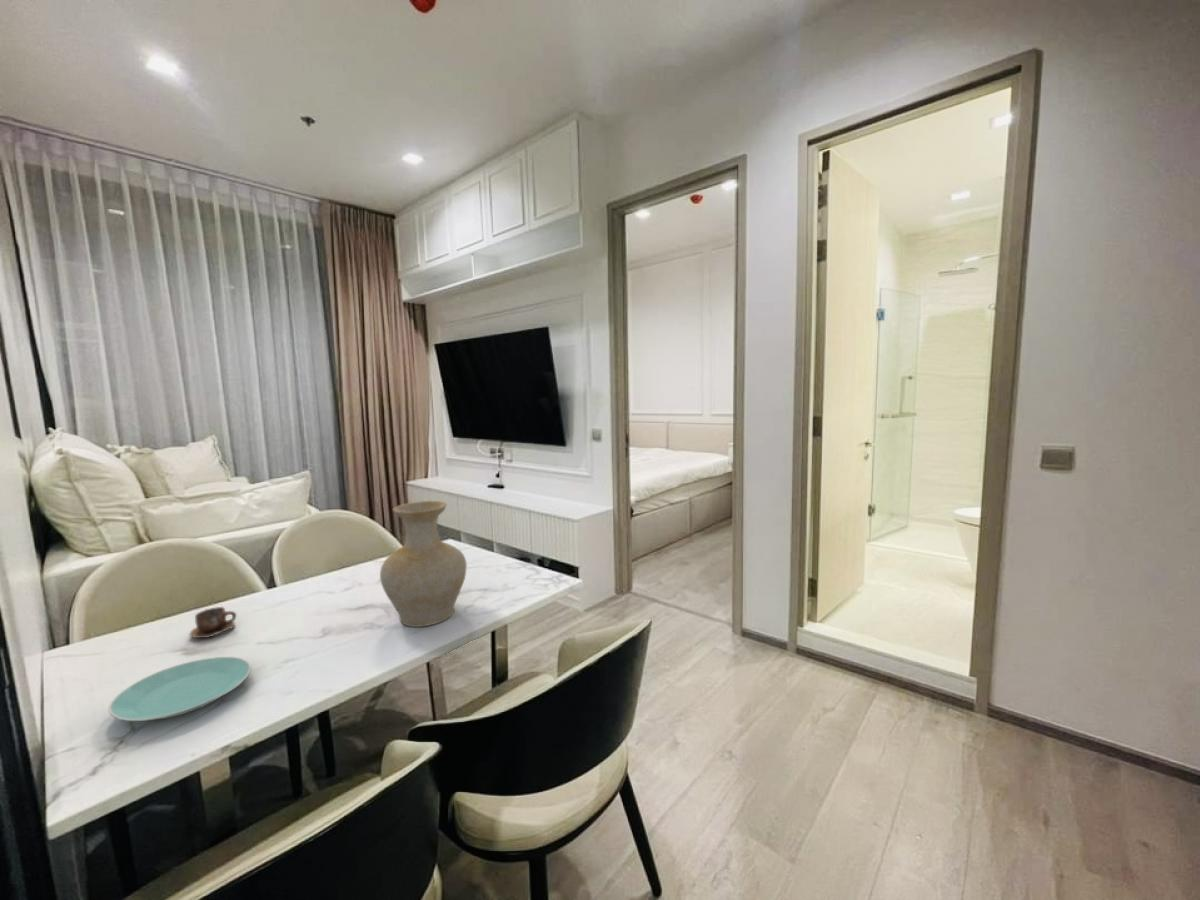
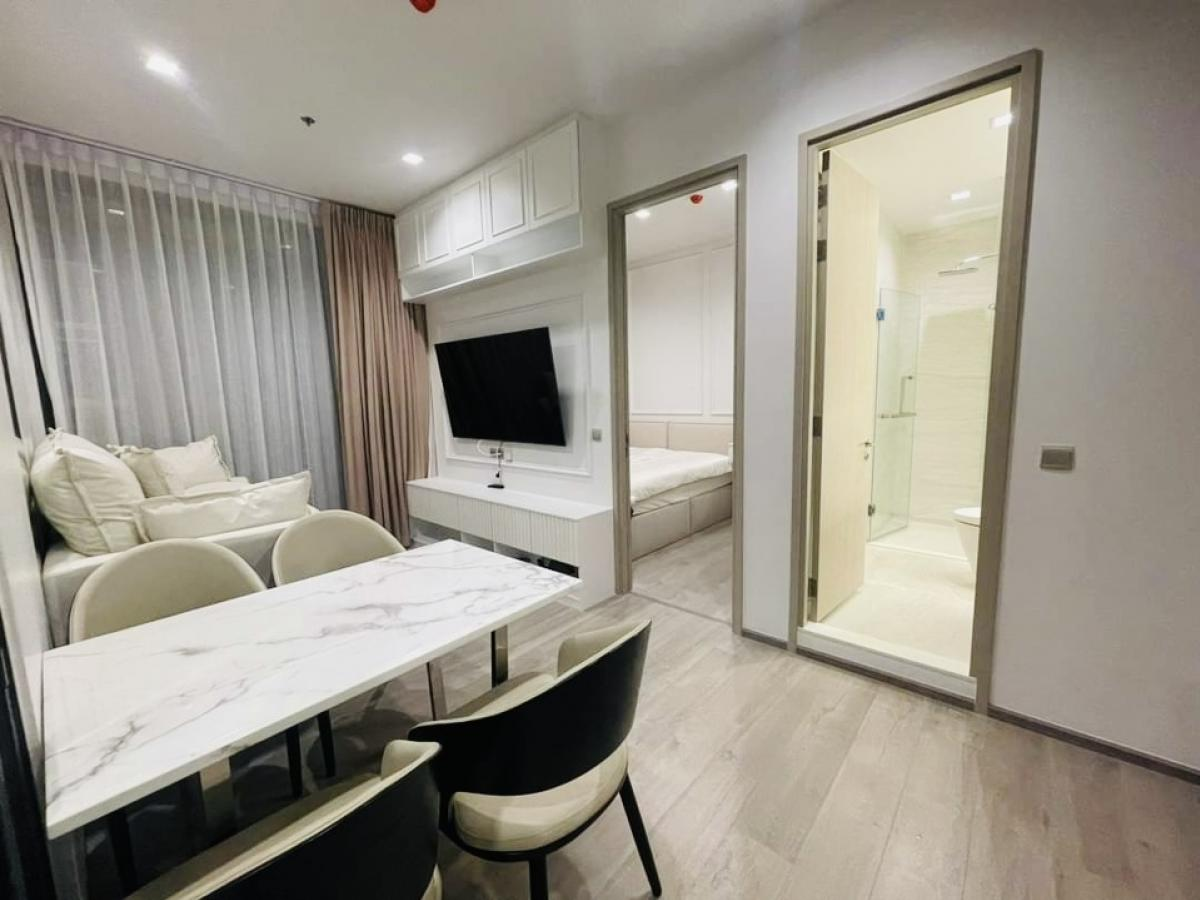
- plate (185, 690)
- vase (423, 561)
- cup (213, 621)
